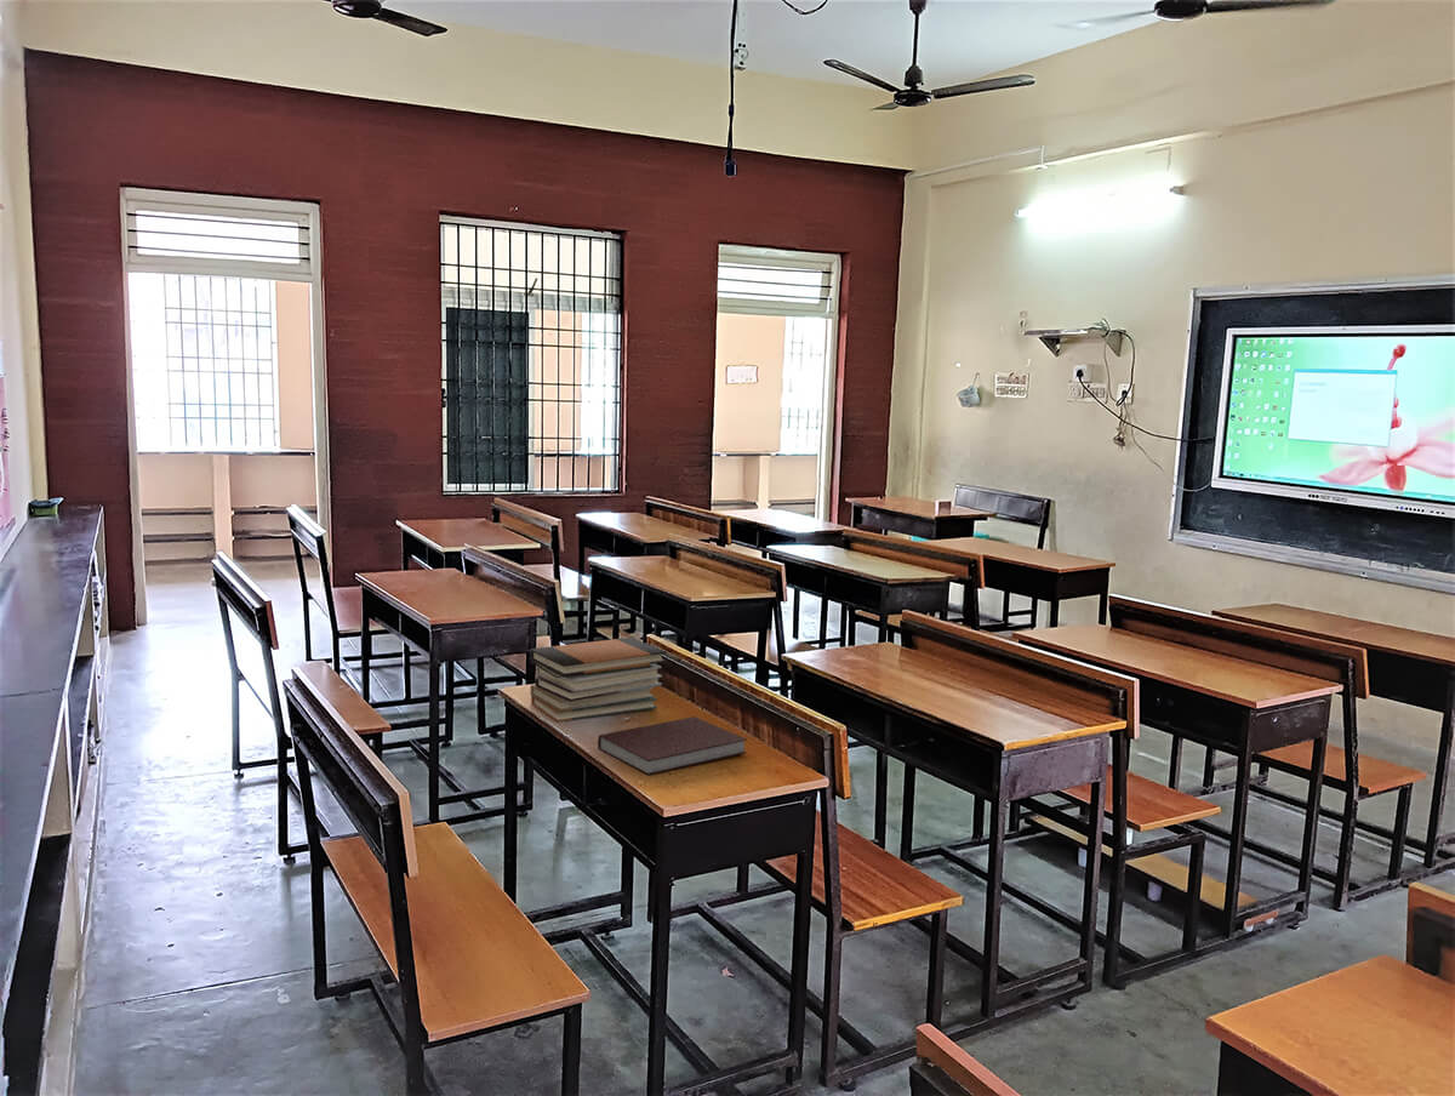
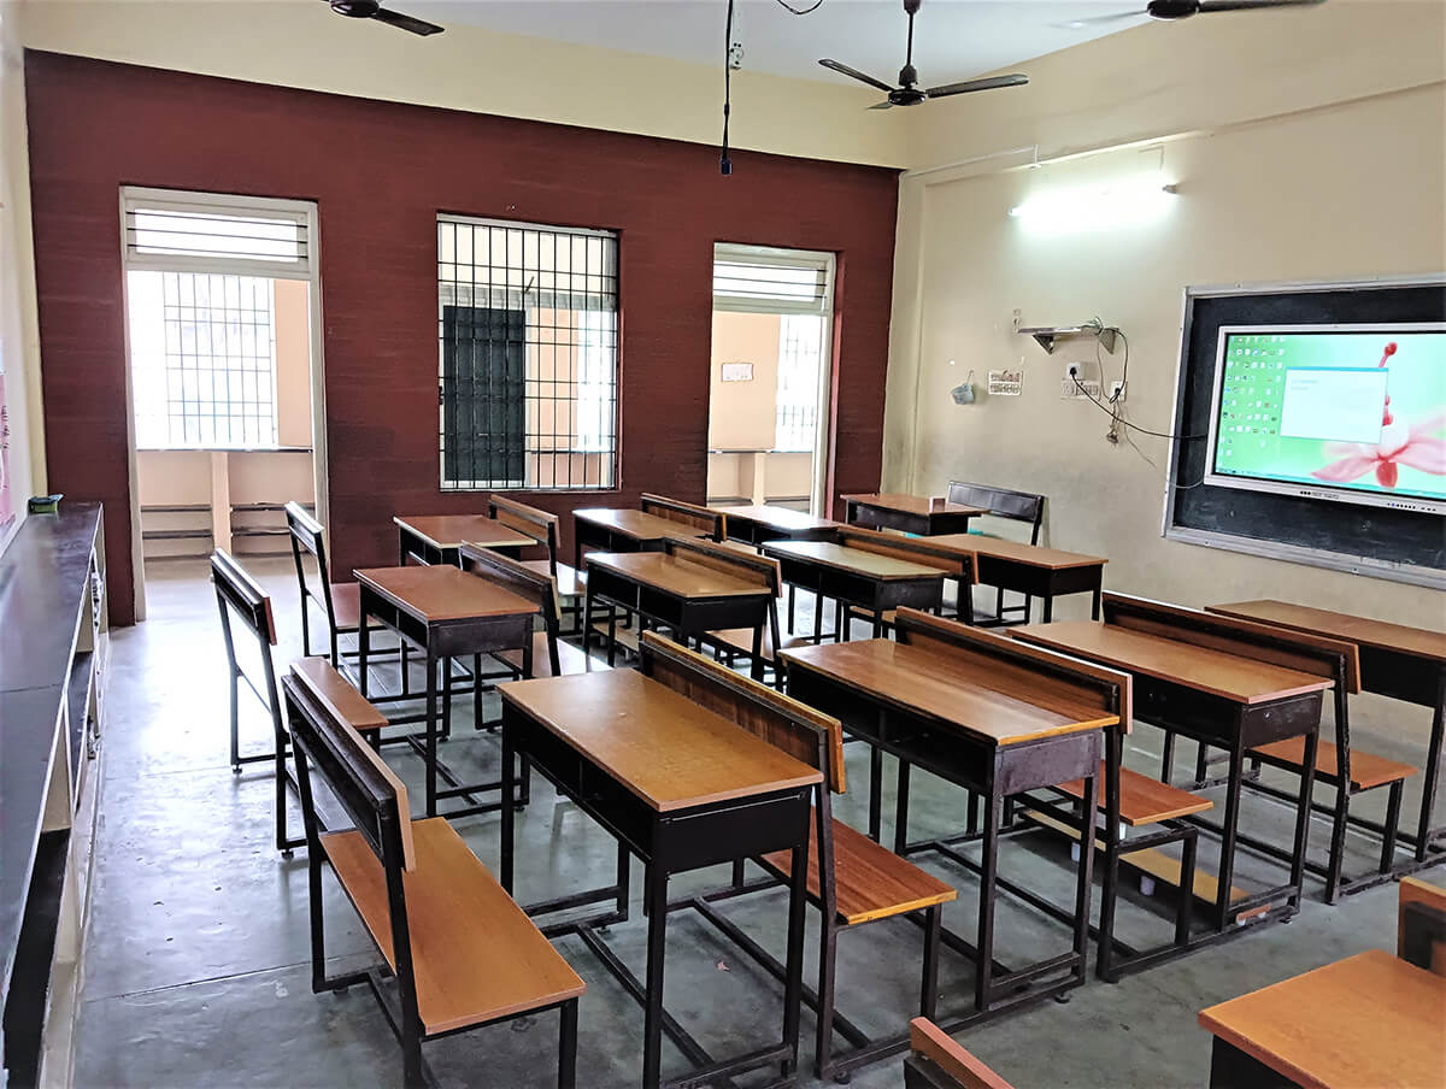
- notebook (672, 743)
- book stack (597, 678)
